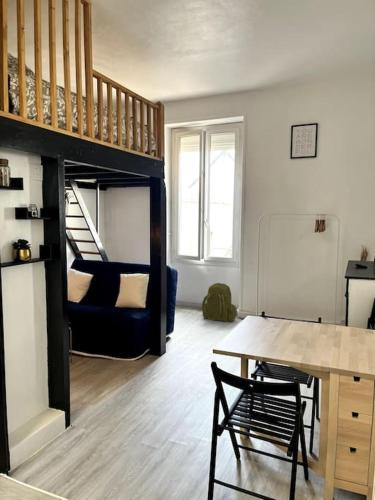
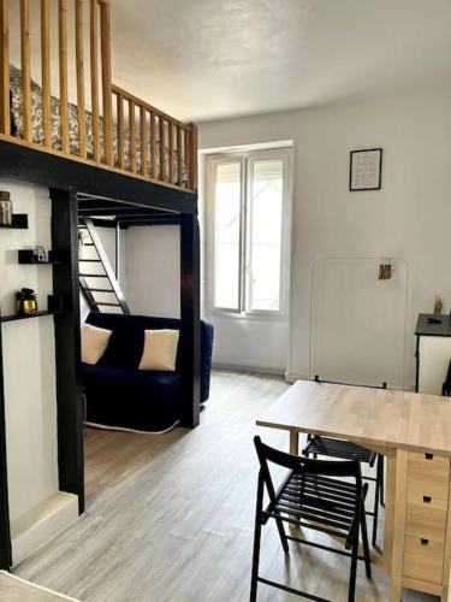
- backpack (218, 301)
